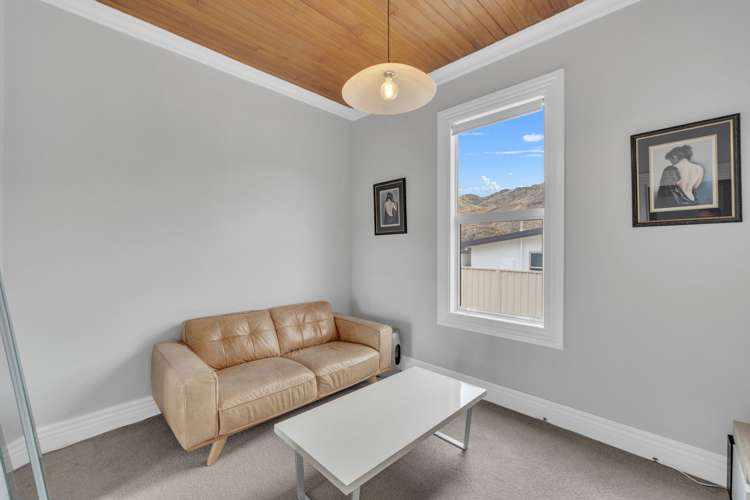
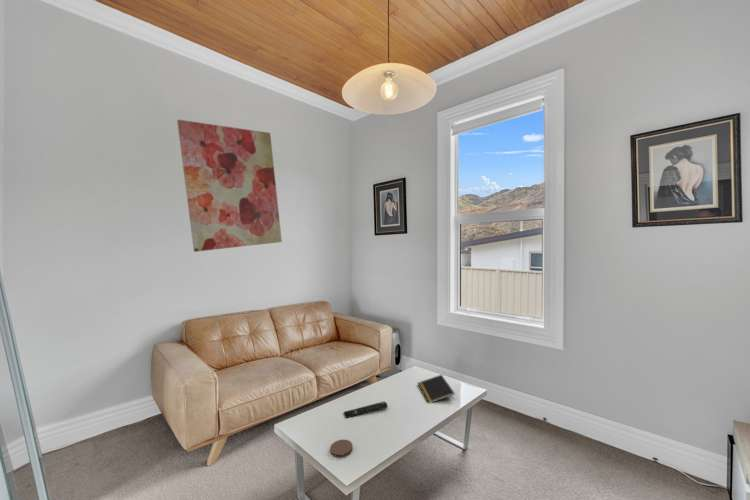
+ coaster (341, 448)
+ remote control (366, 410)
+ notepad (435, 388)
+ wall art (235, 187)
